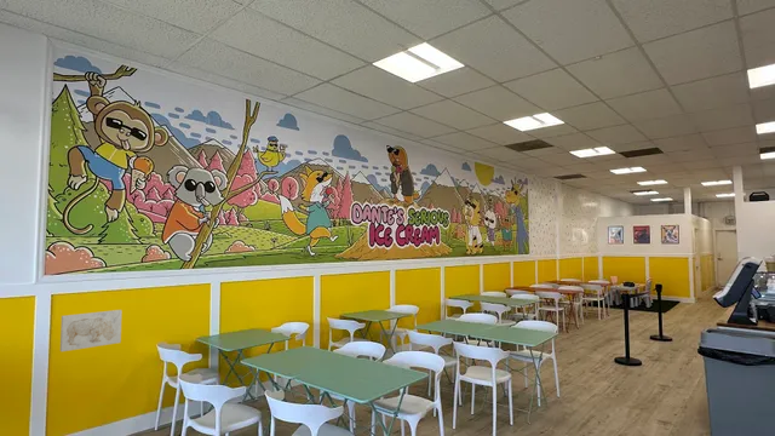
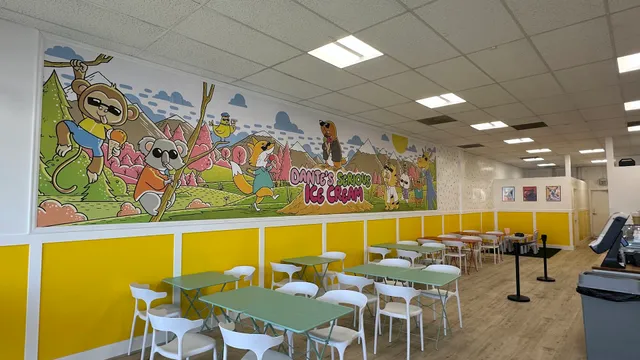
- wall art (92, 329)
